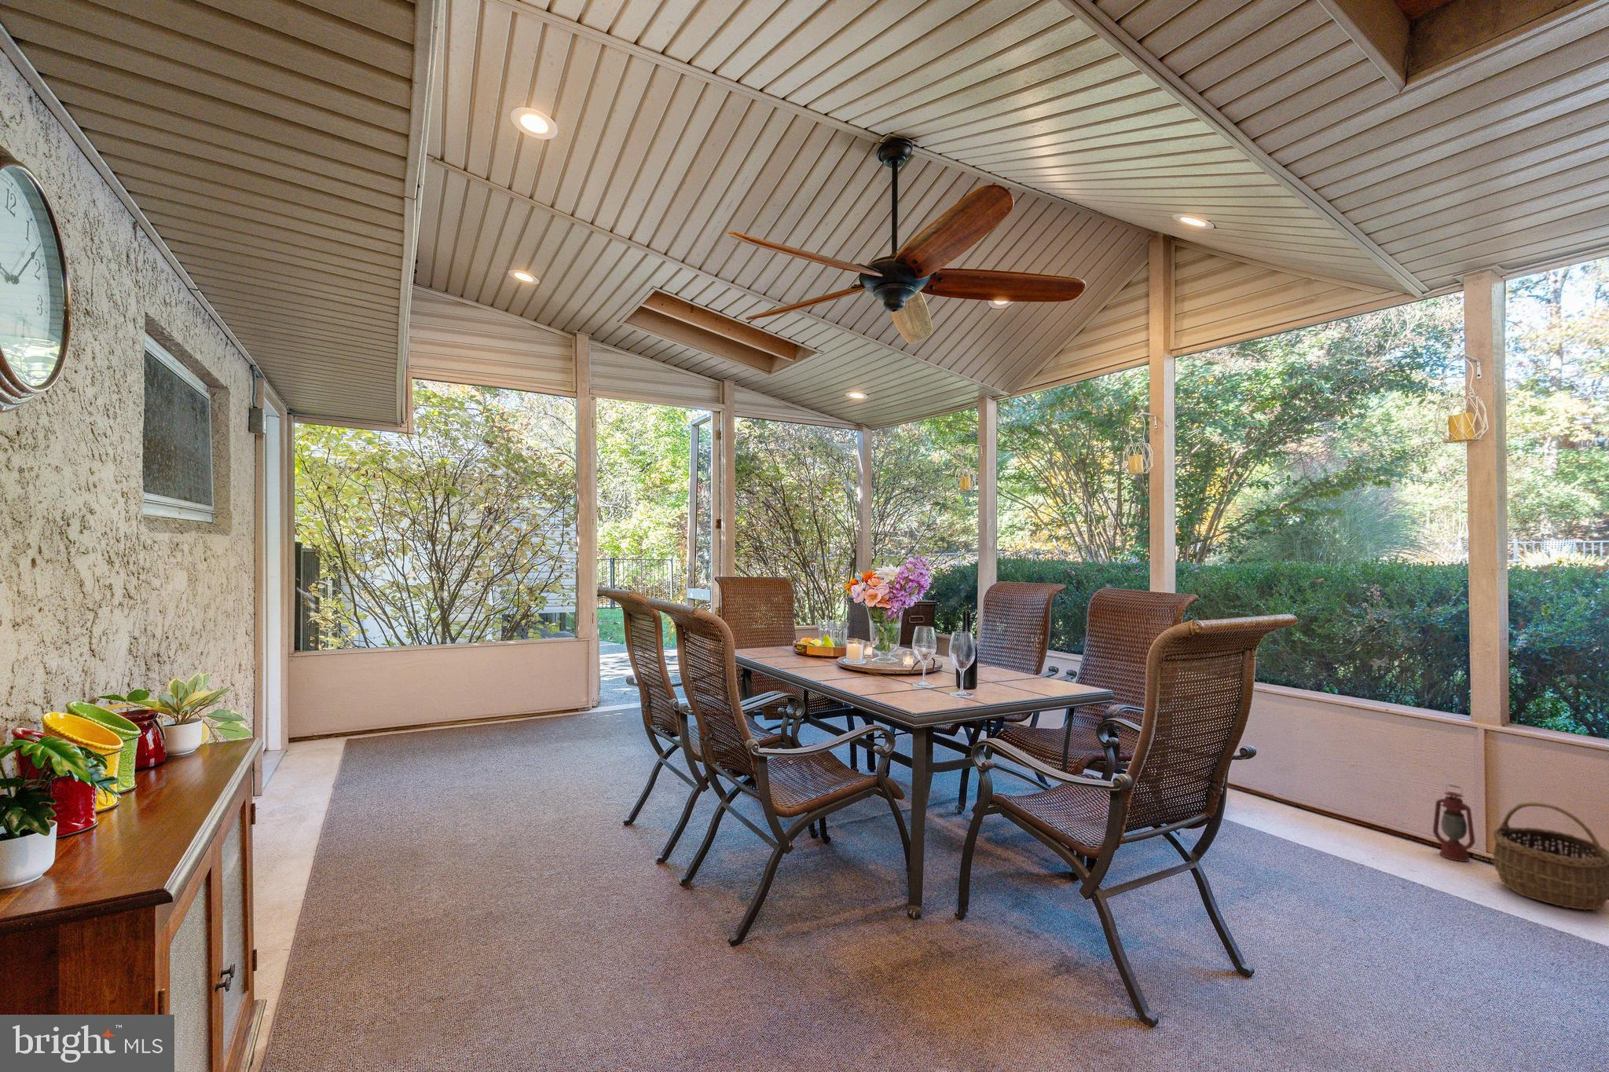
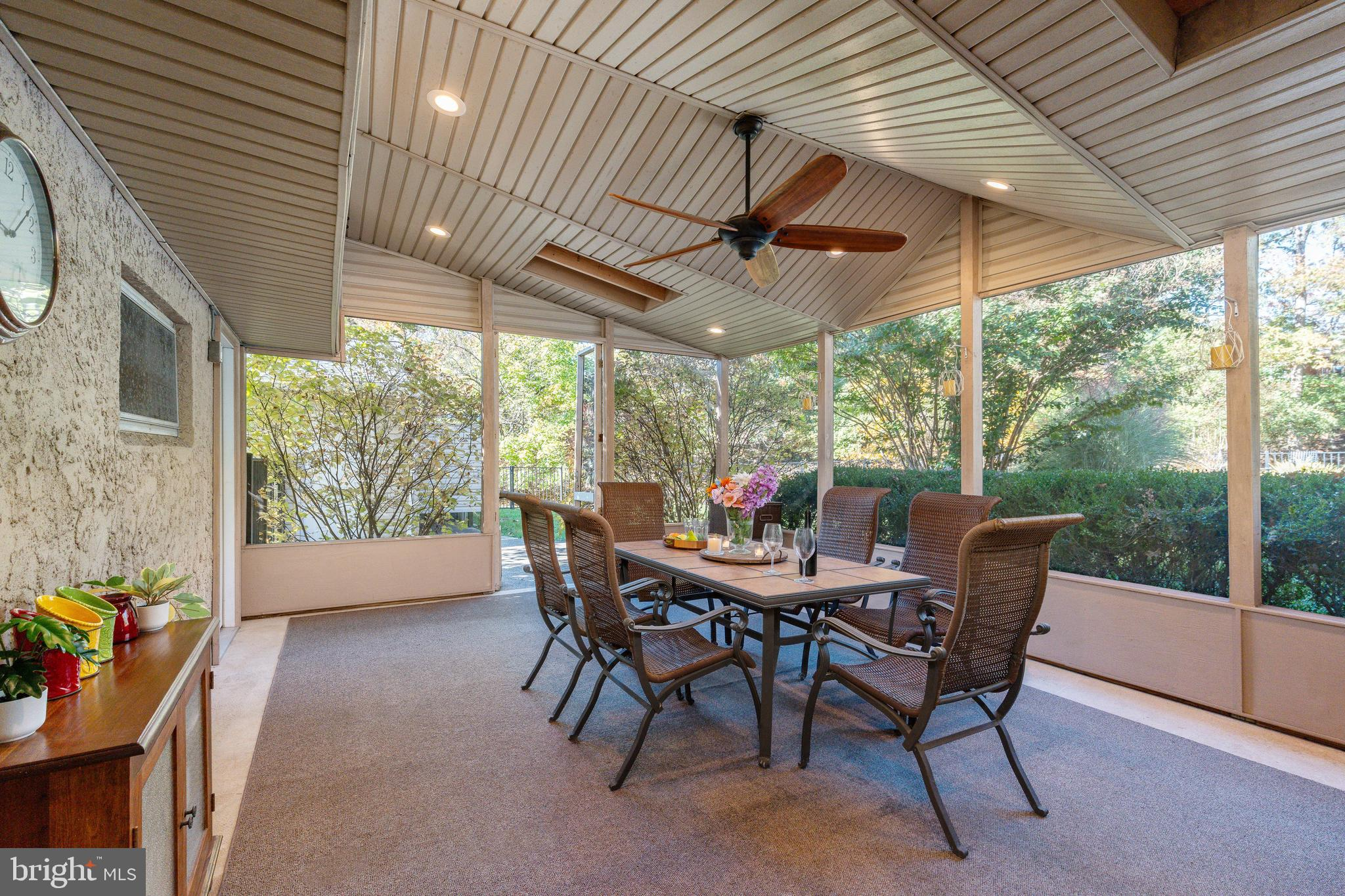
- lantern (1453, 821)
- wicker basket (1550, 849)
